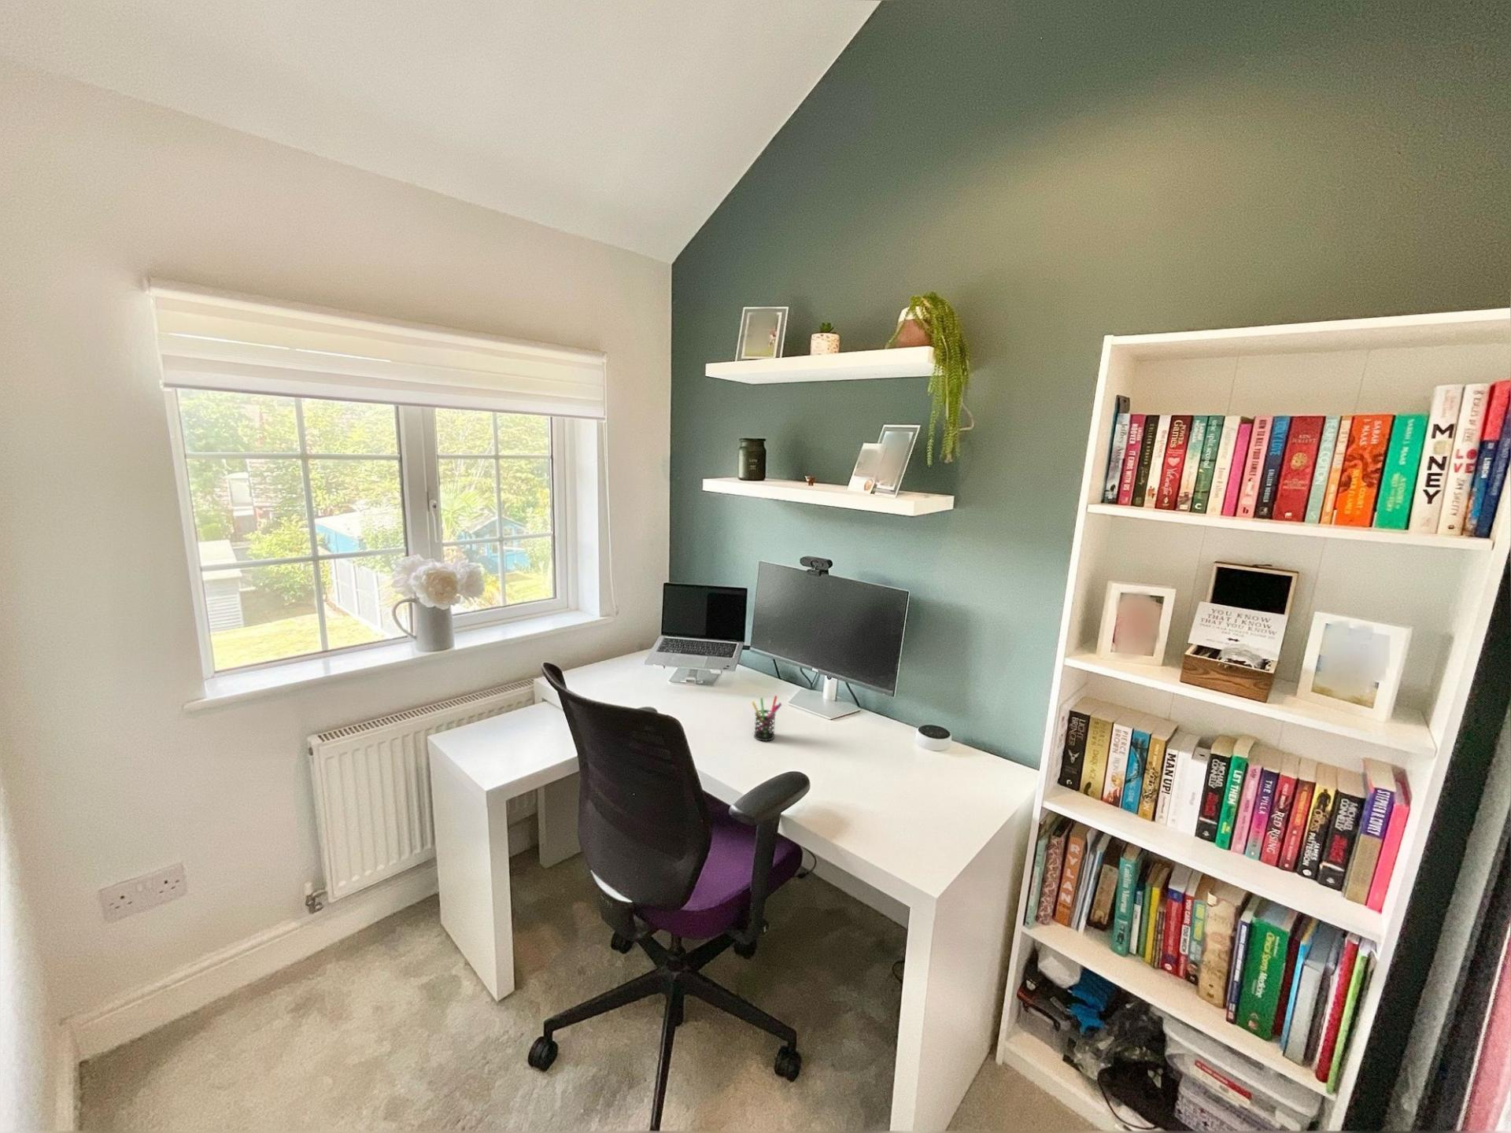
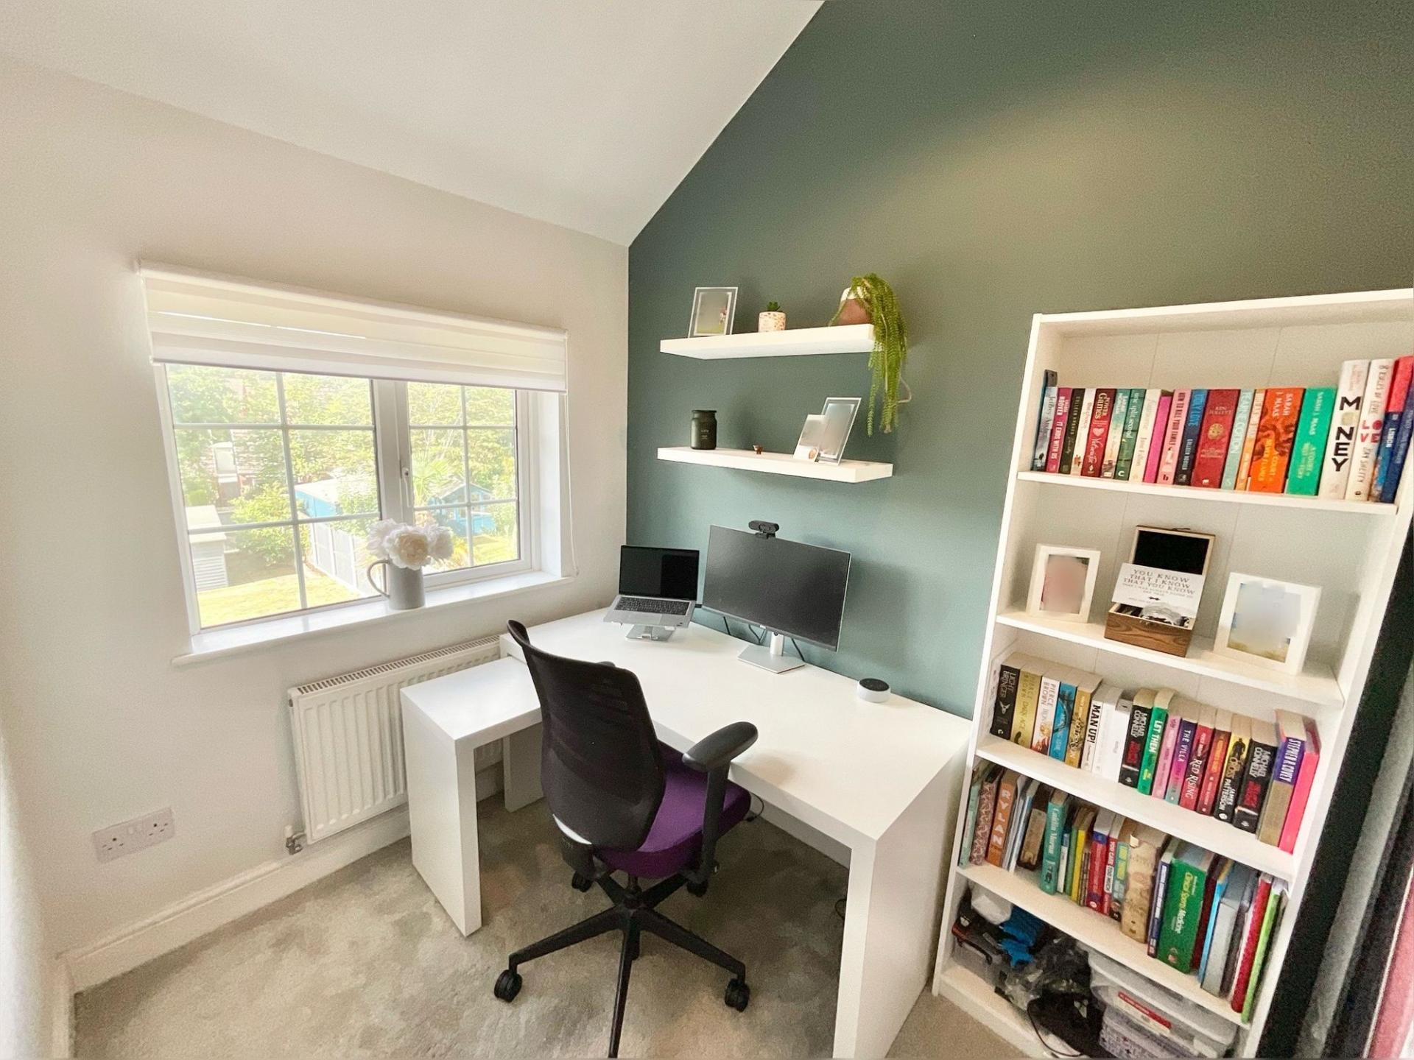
- pen holder (765, 716)
